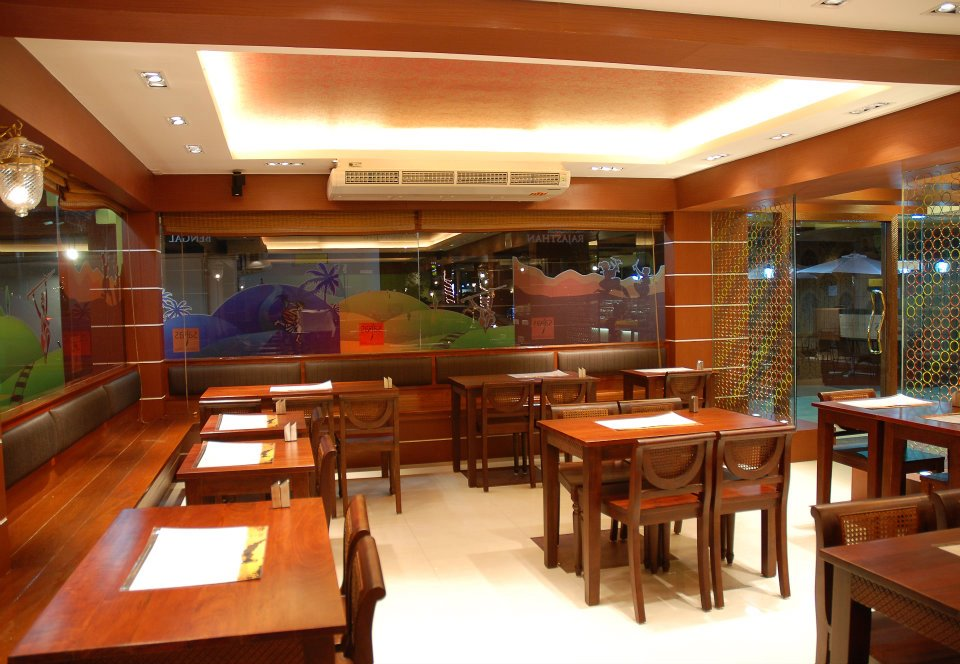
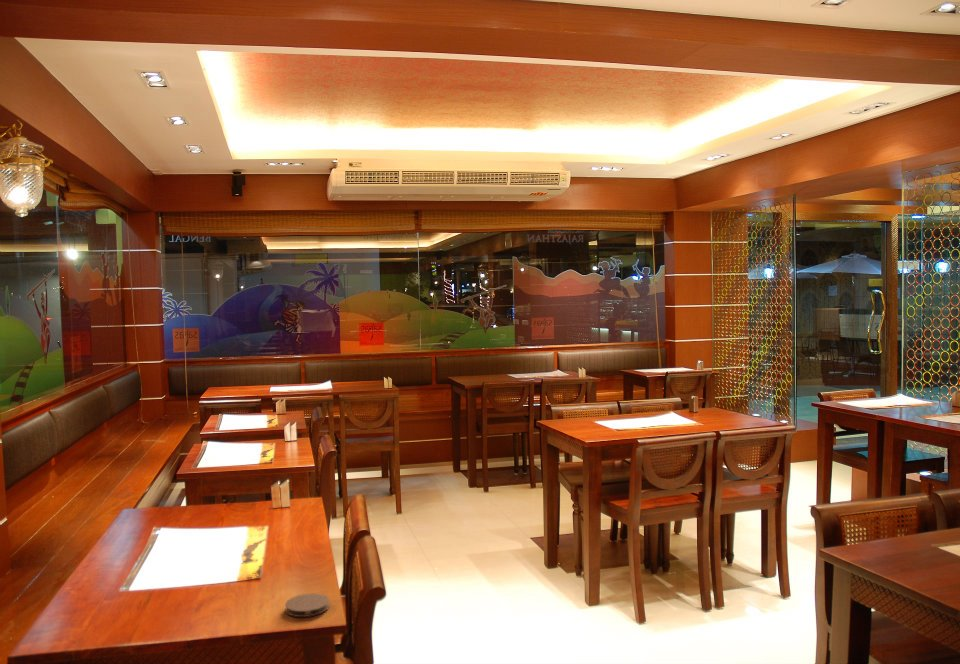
+ coaster (307, 604)
